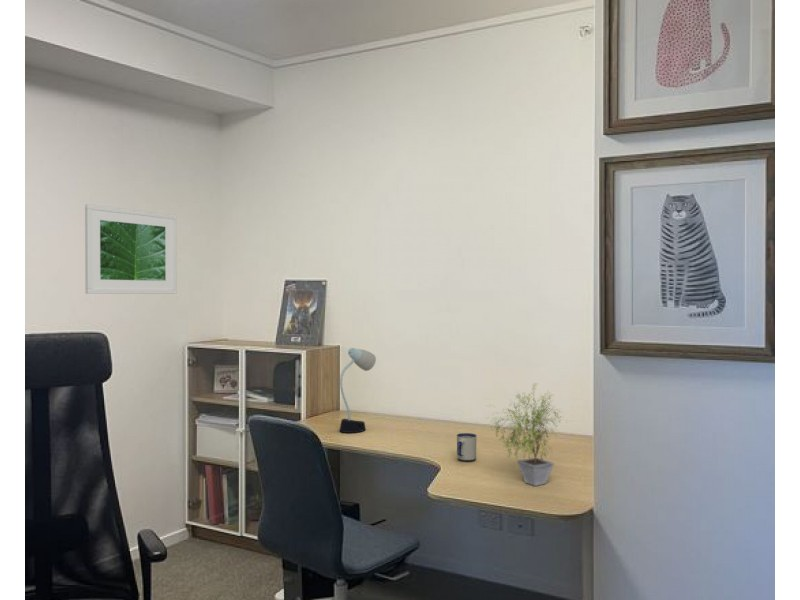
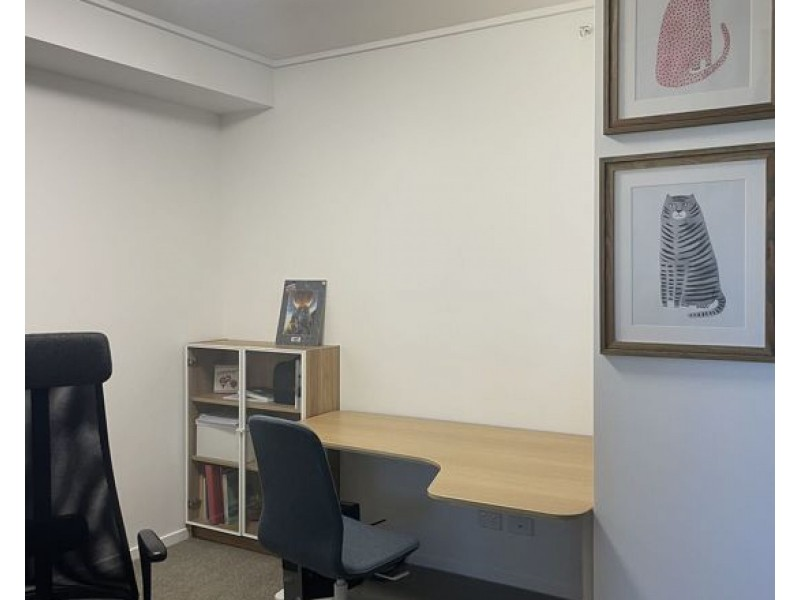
- mug (464, 447)
- desk lamp (343, 392)
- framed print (133, 251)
- potted plant (526, 433)
